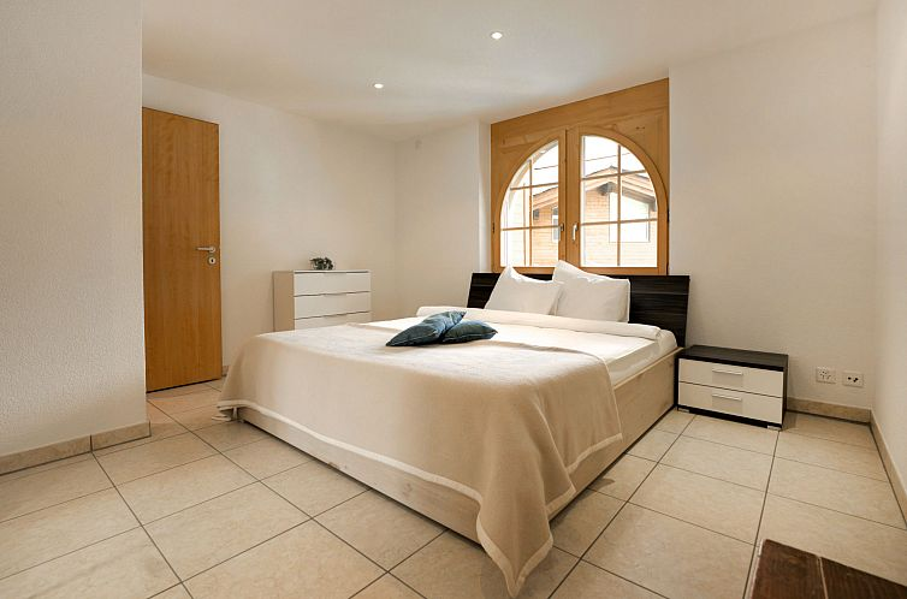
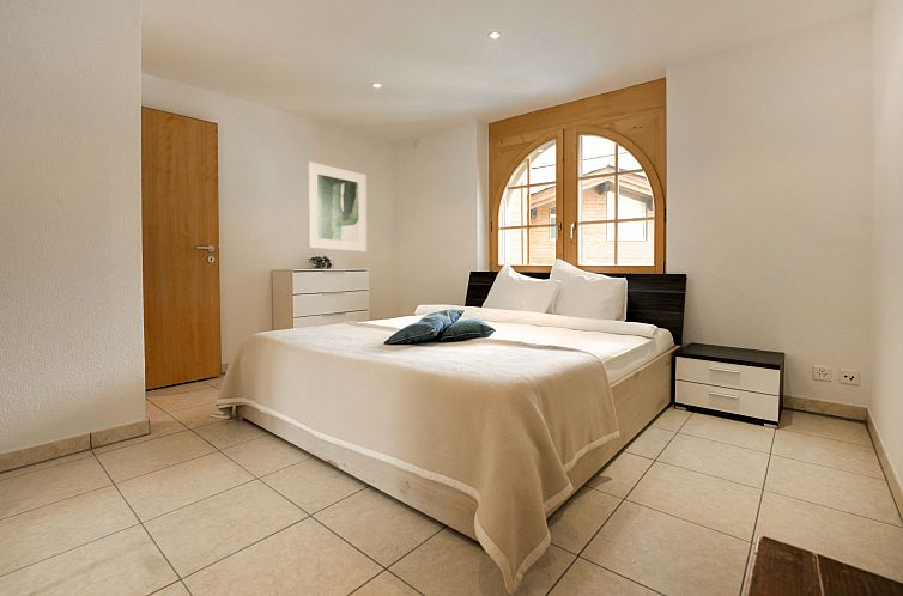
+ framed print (338, 208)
